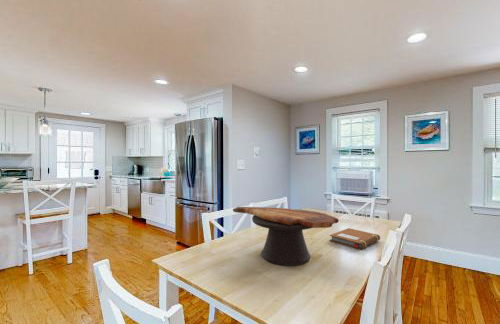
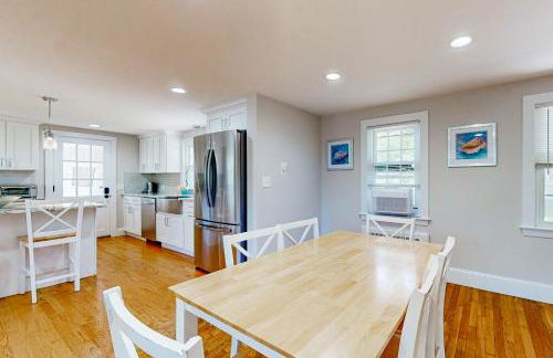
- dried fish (281, 233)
- notebook (354, 238)
